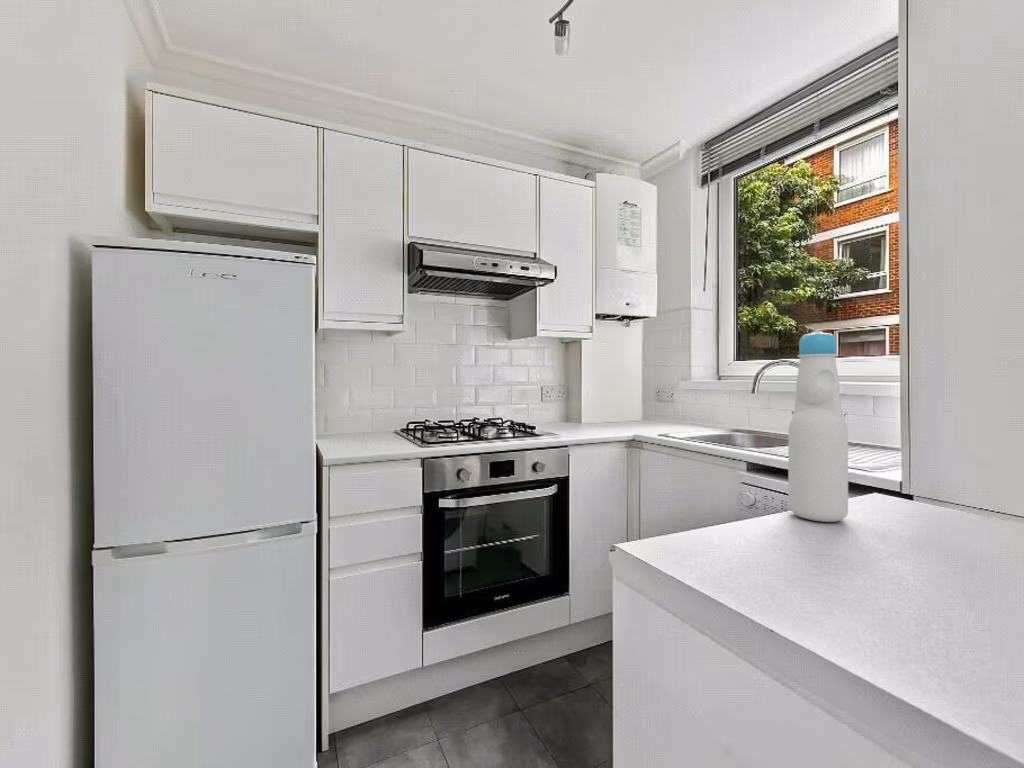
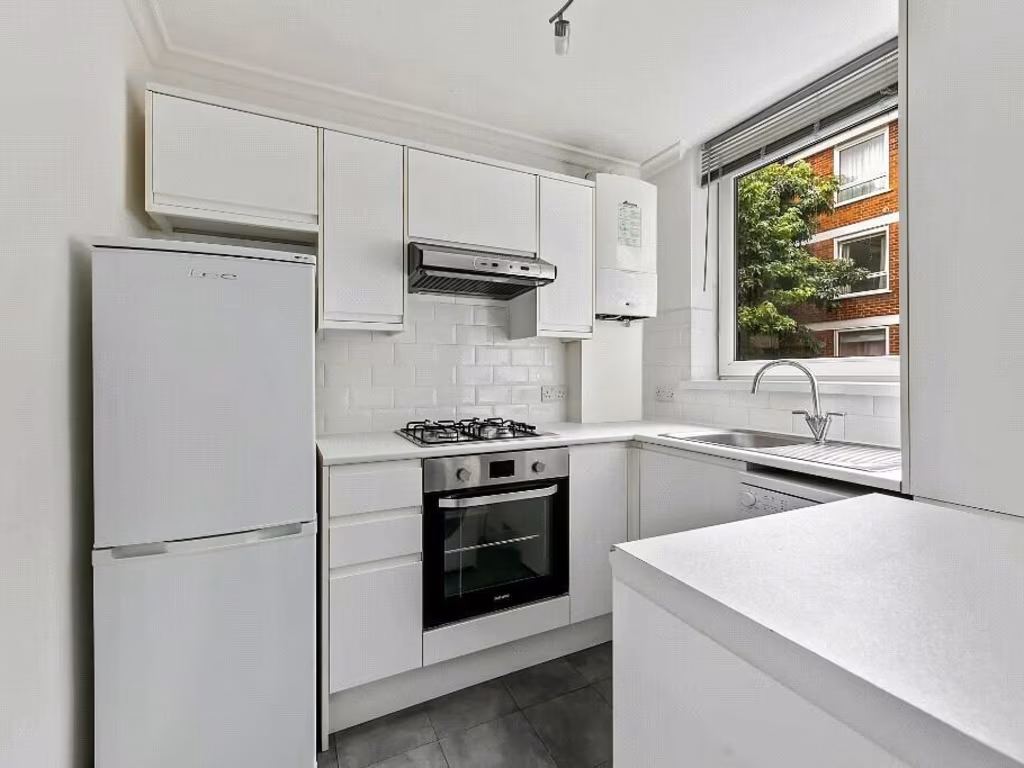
- bottle (817, 423)
